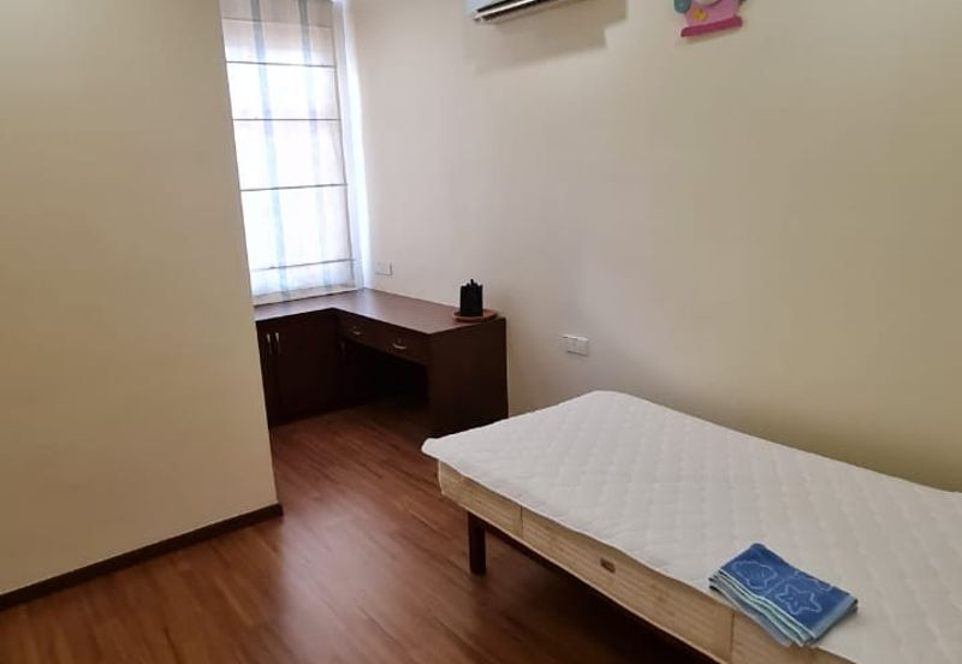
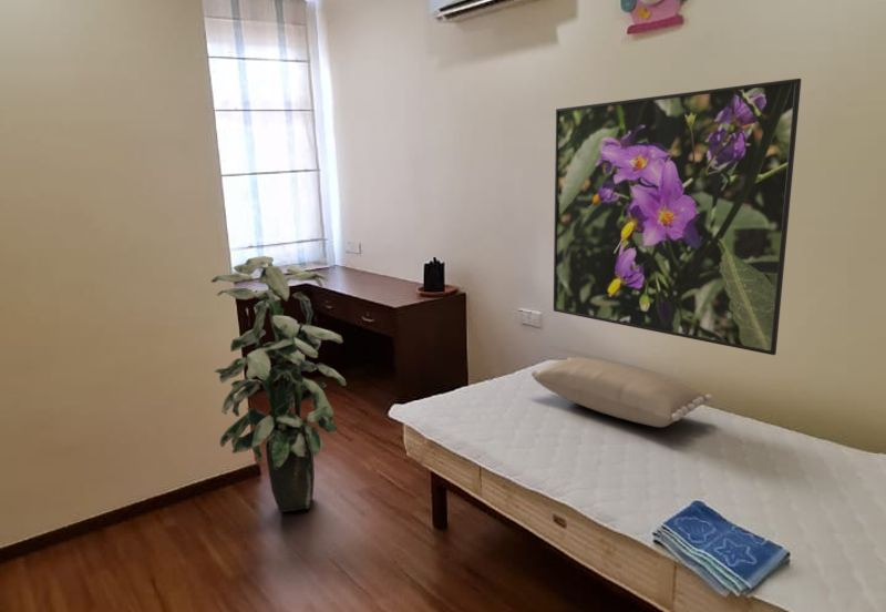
+ indoor plant (279, 382)
+ pillow (617, 387)
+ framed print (652, 217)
